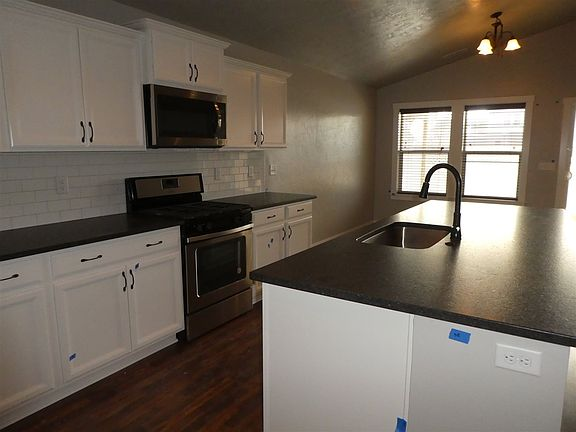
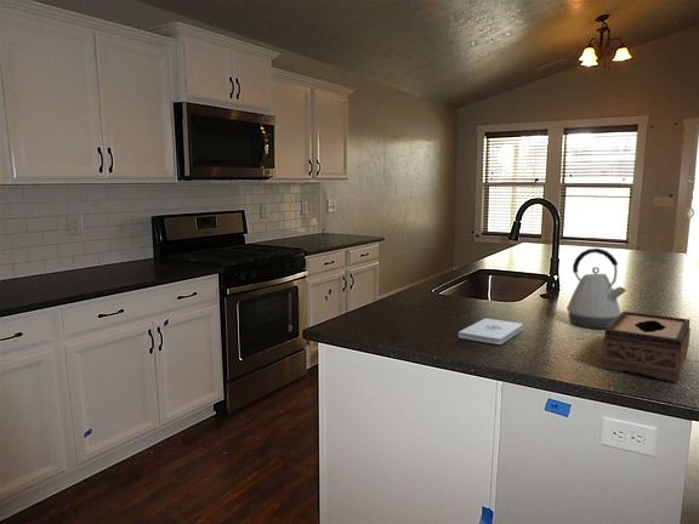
+ notepad (491, 330)
+ tissue box (647, 342)
+ kettle (596, 286)
